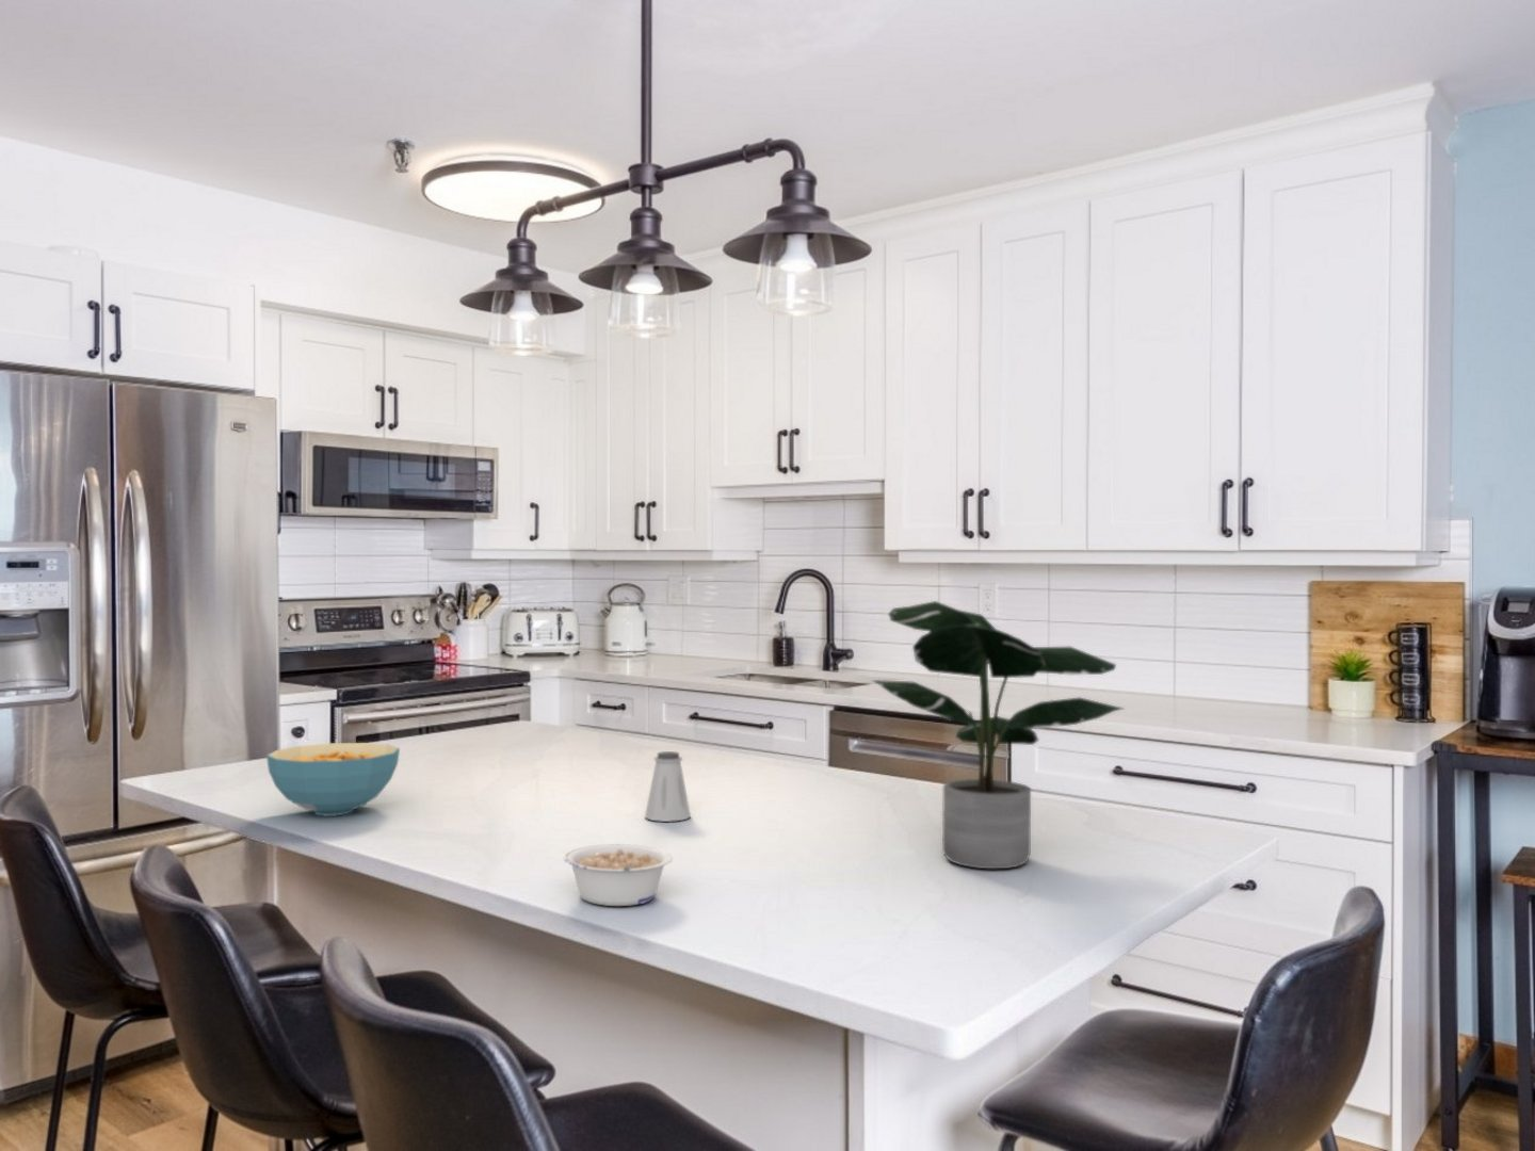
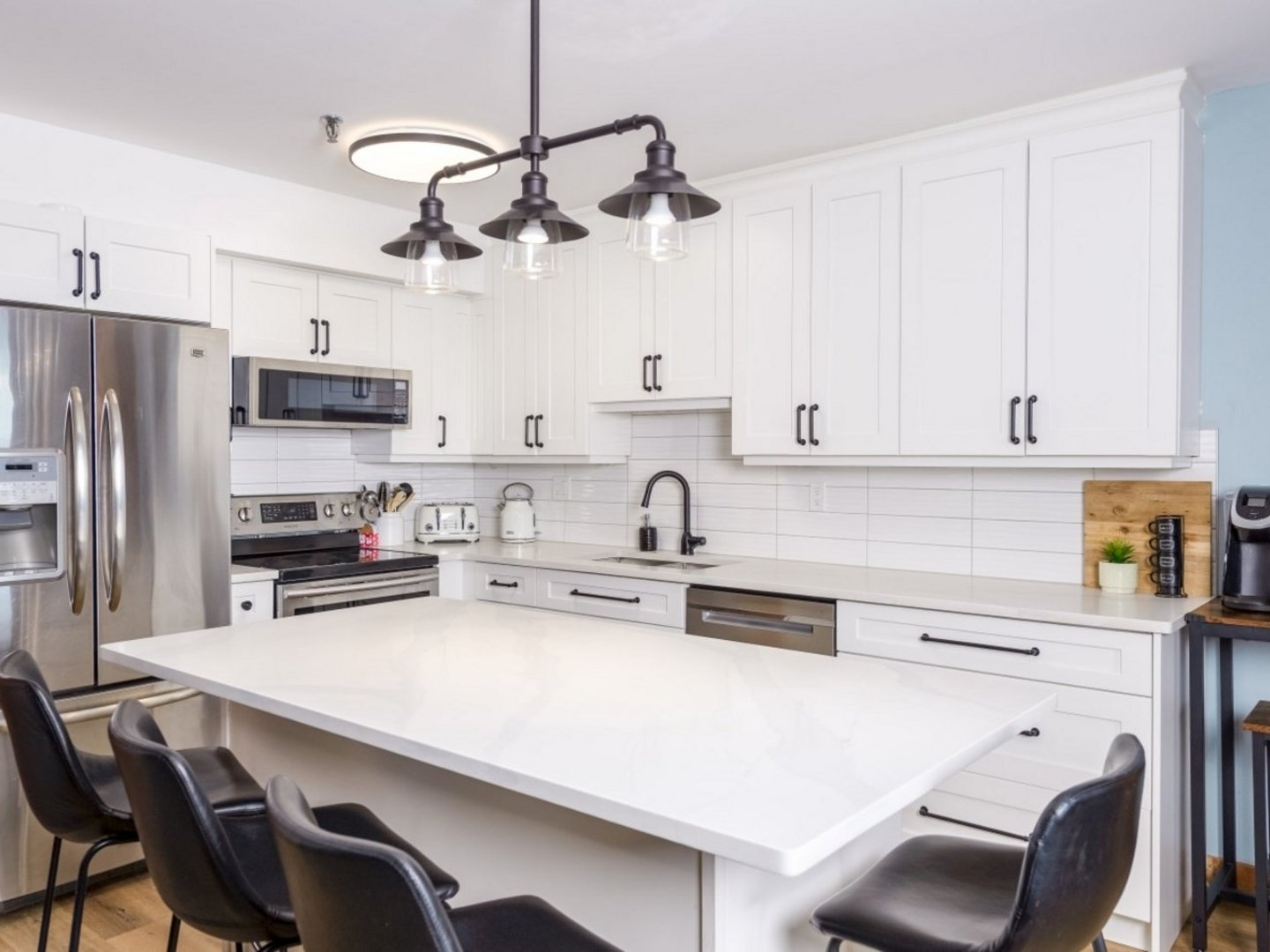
- cereal bowl (334, 781)
- saltshaker (667, 785)
- legume (620, 873)
- potted plant (995, 730)
